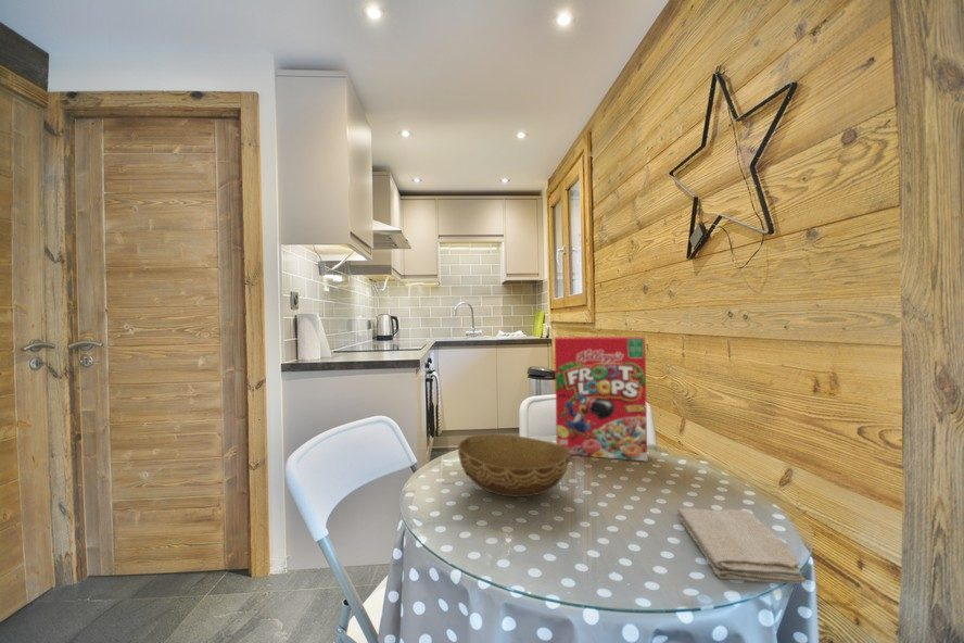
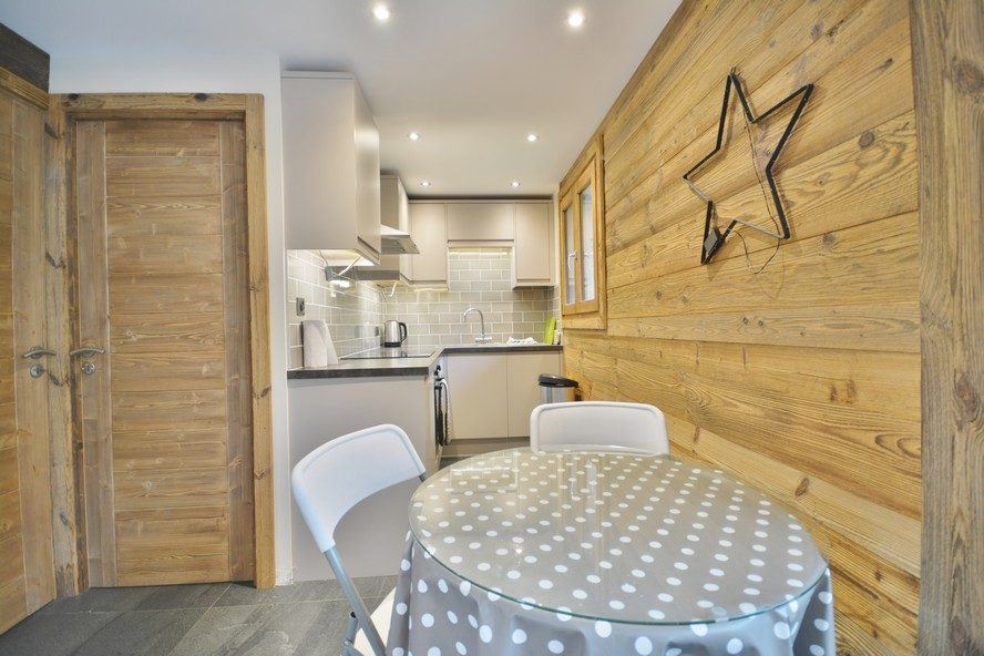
- cereal box (599, 394)
- washcloth (733, 538)
- bowl (513, 467)
